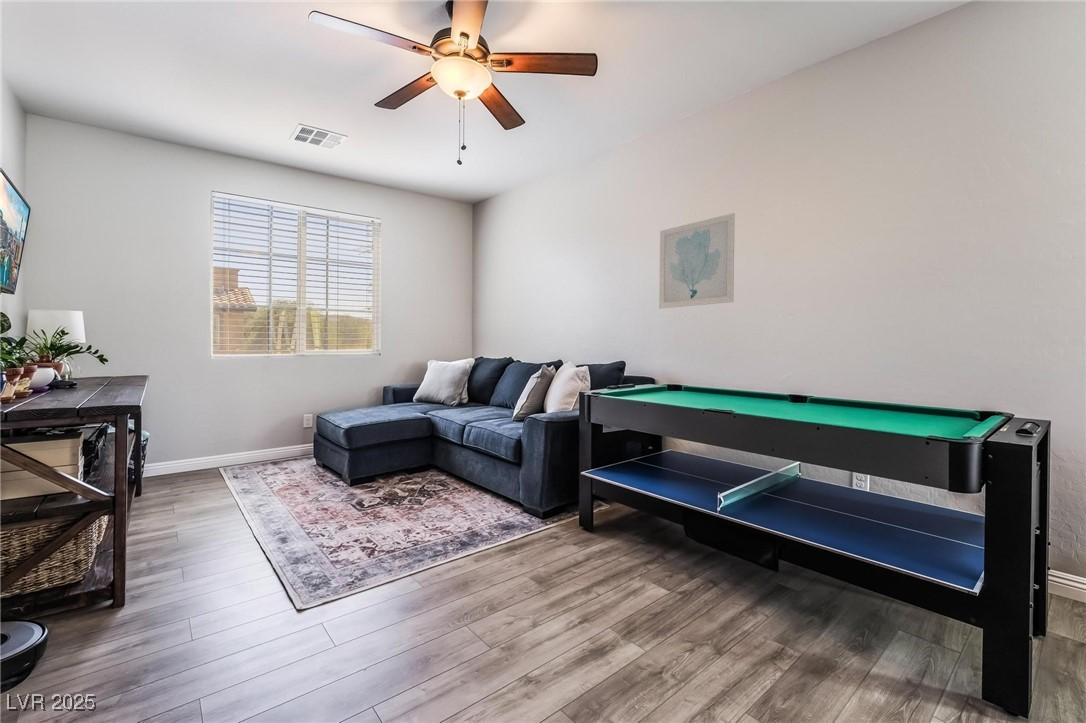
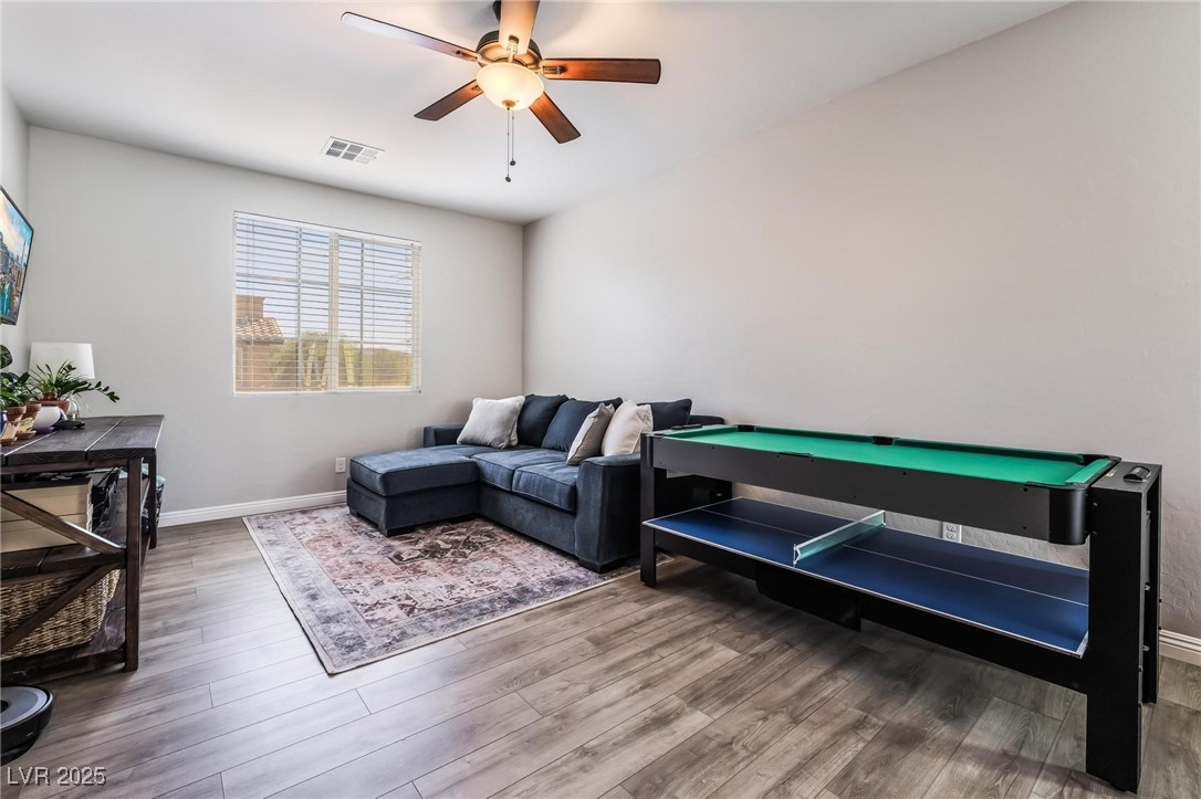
- wall art (694, 264)
